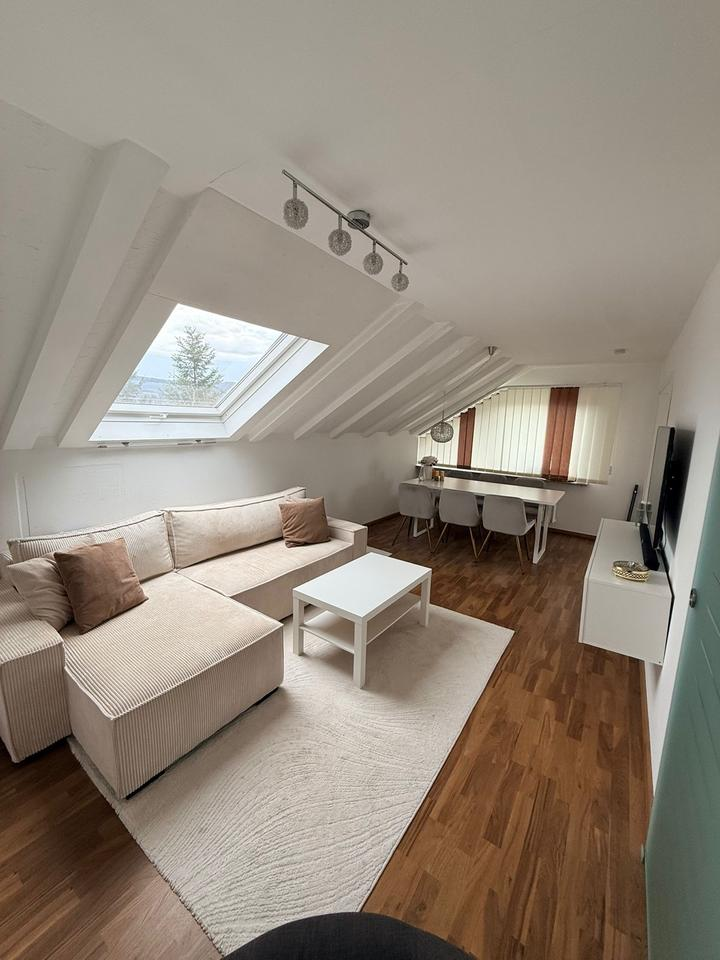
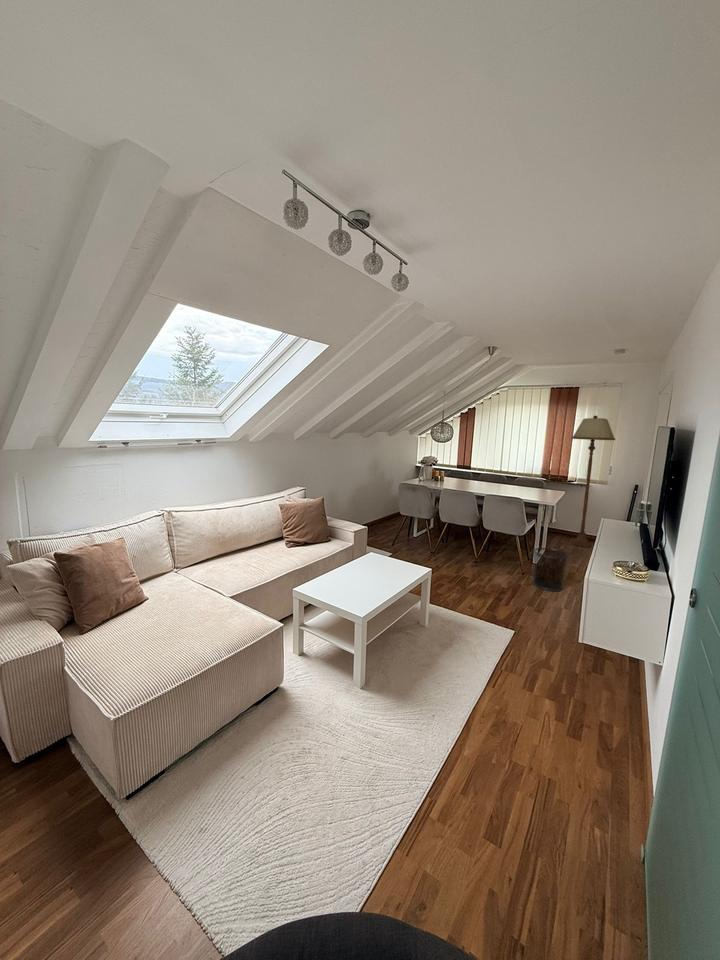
+ waste bin (549, 569)
+ floor lamp (588, 481)
